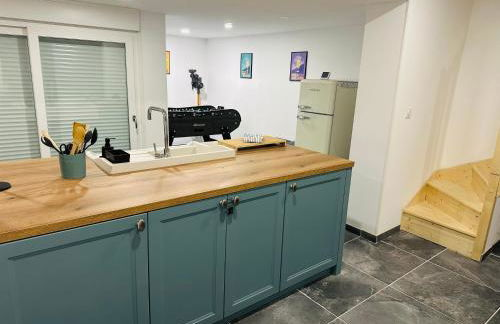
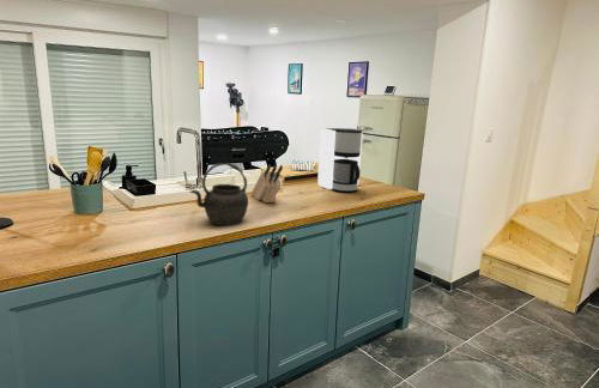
+ knife block (266, 181)
+ kettle (219, 193)
+ coffee maker (346, 159)
